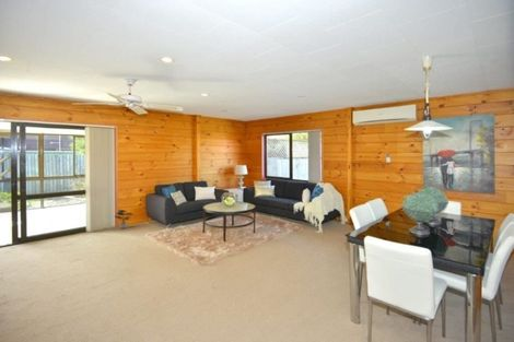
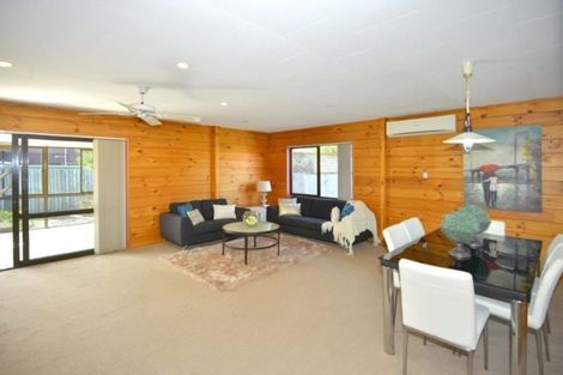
- potted plant (124, 219)
